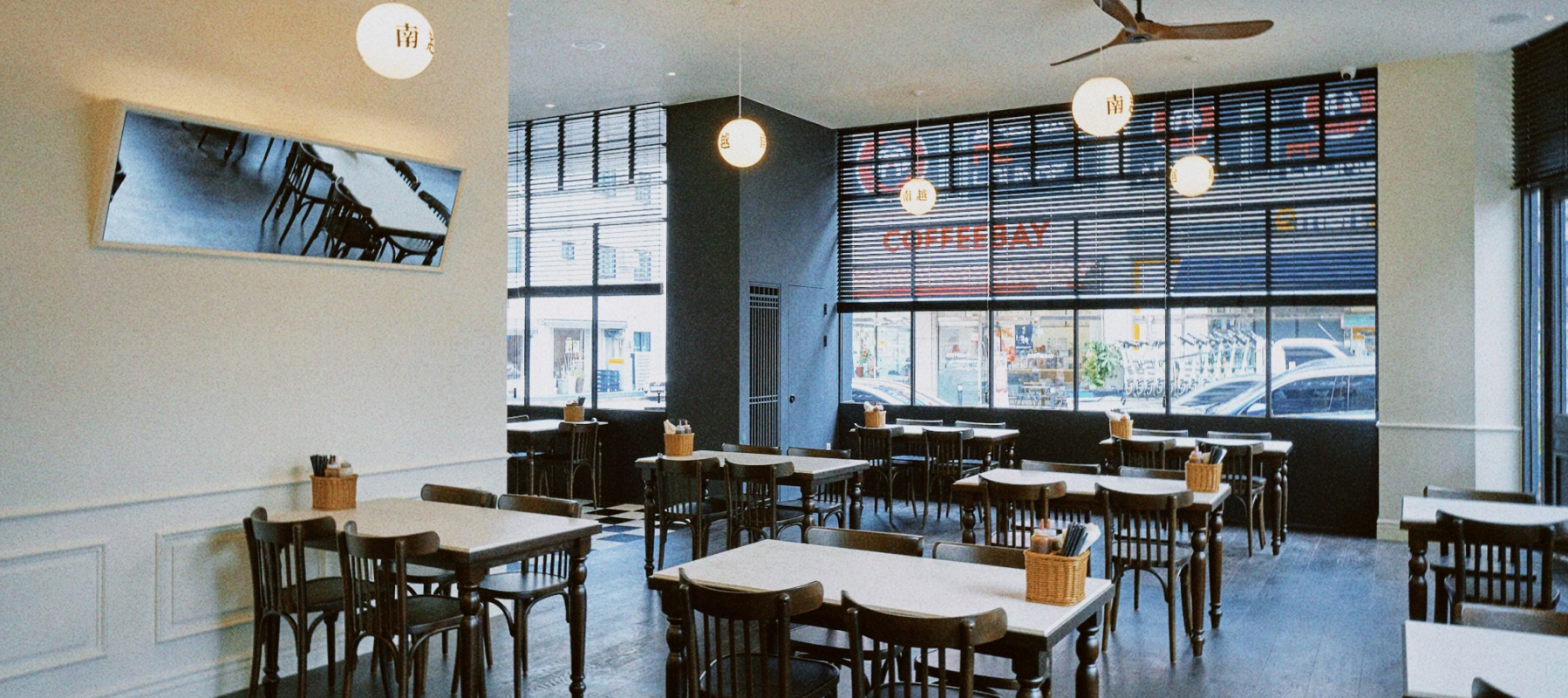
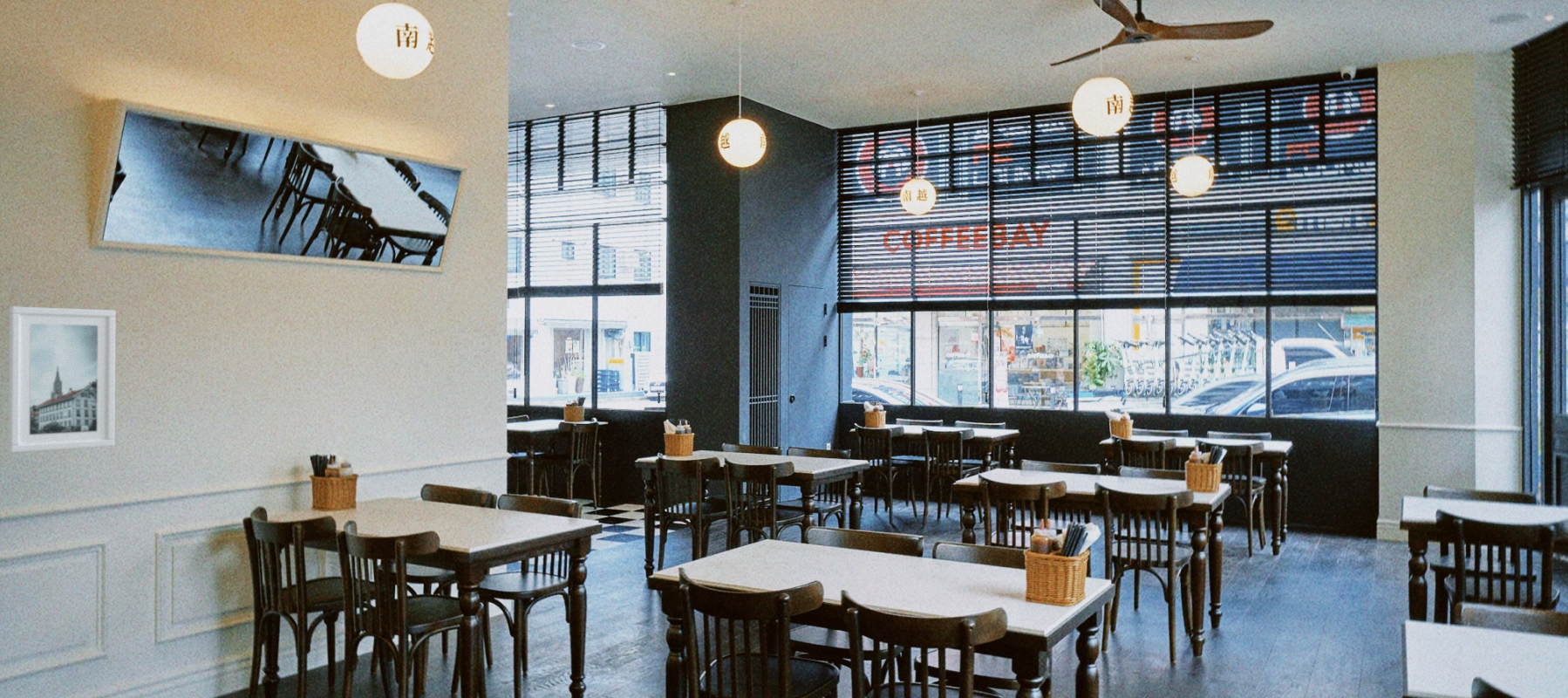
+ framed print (64, 379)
